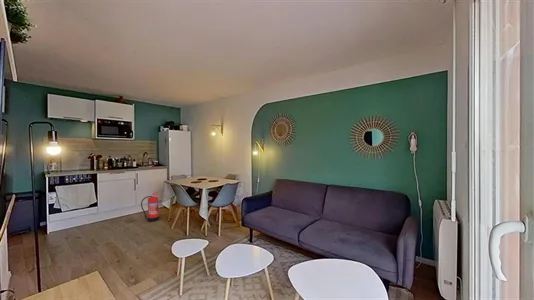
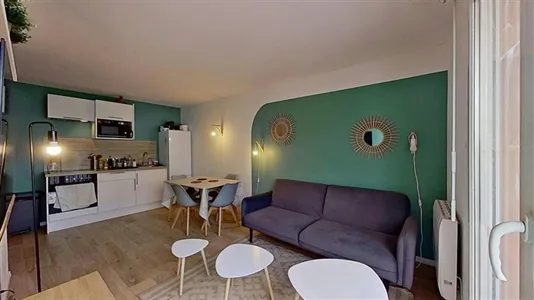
- fire extinguisher (150, 206)
